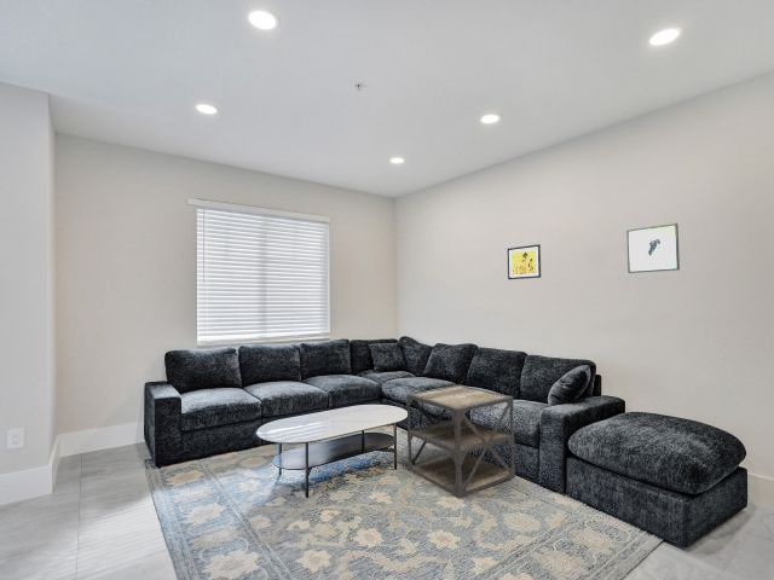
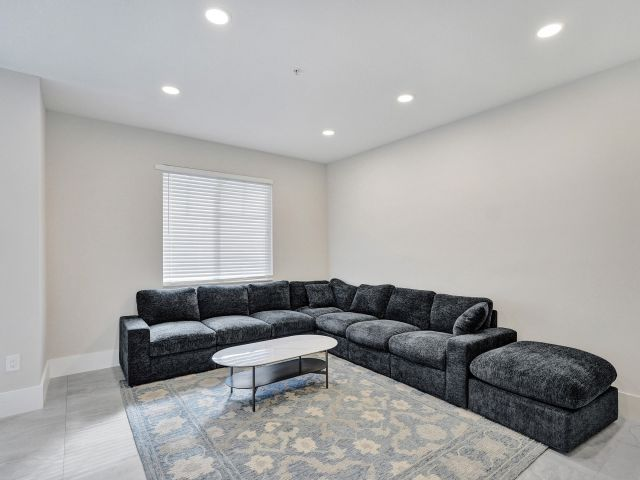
- wall art (522, 262)
- side table (458, 434)
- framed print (652, 249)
